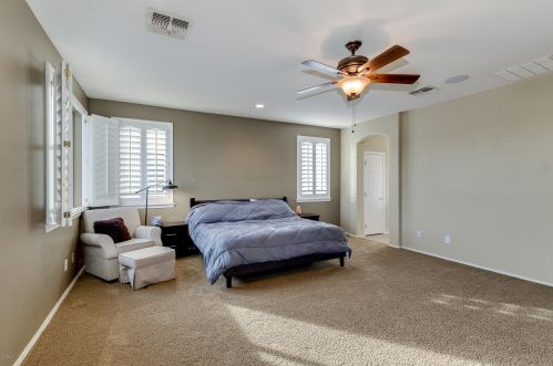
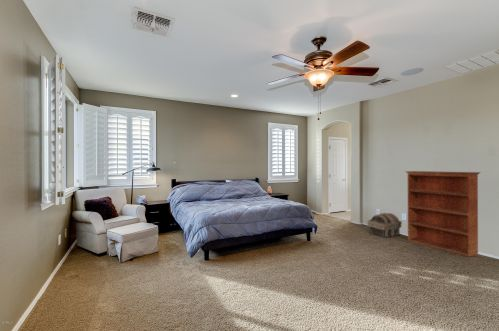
+ treasure chest (385, 223)
+ bookcase (439, 209)
